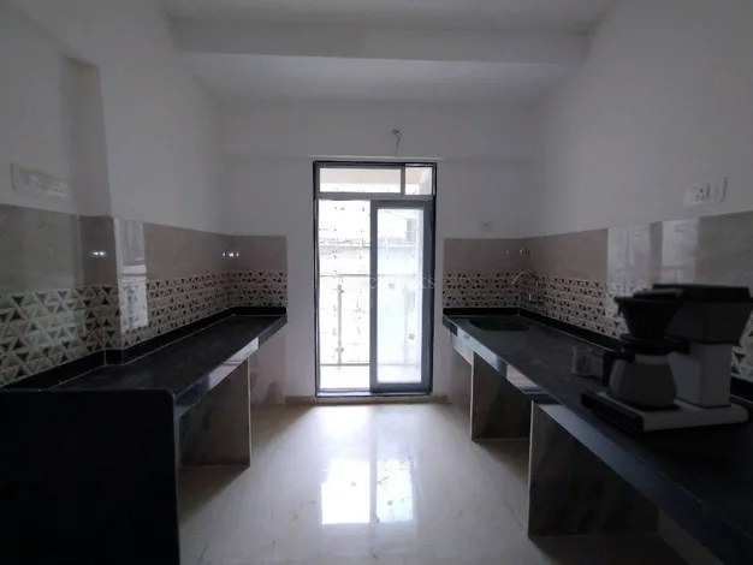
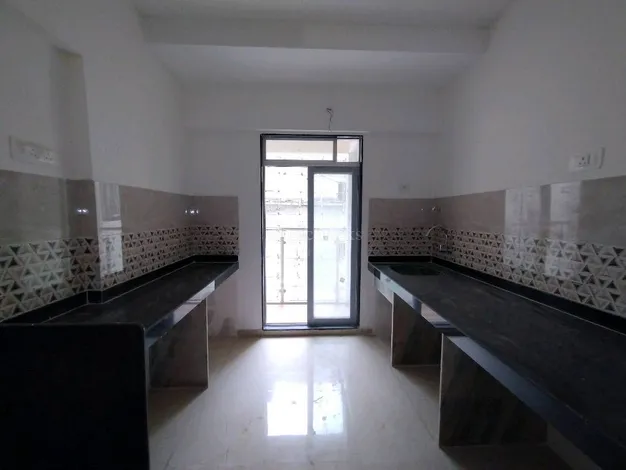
- coffee maker (664, 352)
- mug (582, 362)
